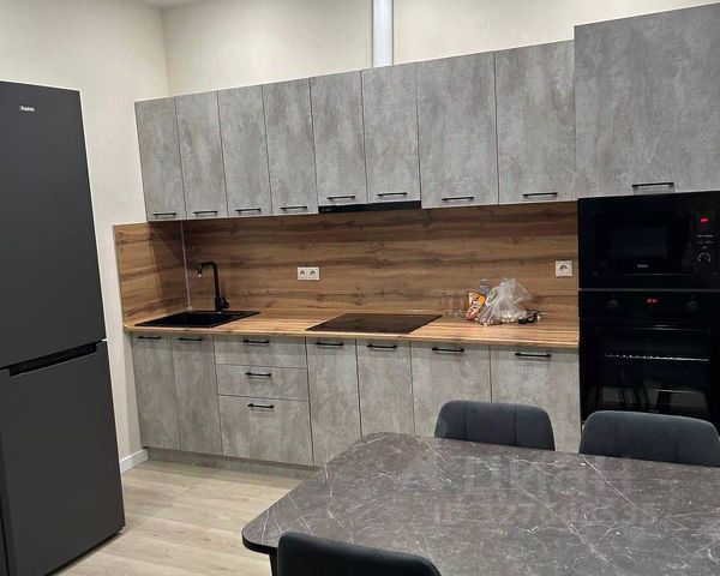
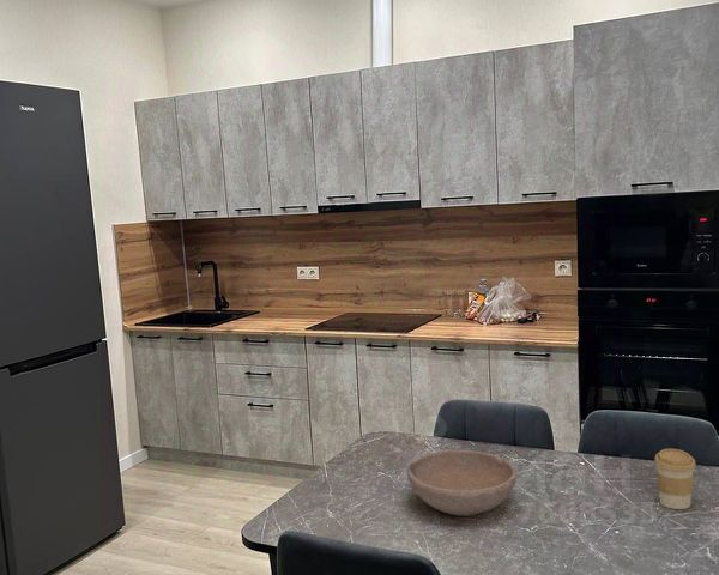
+ coffee cup (675, 478)
+ bowl (461, 485)
